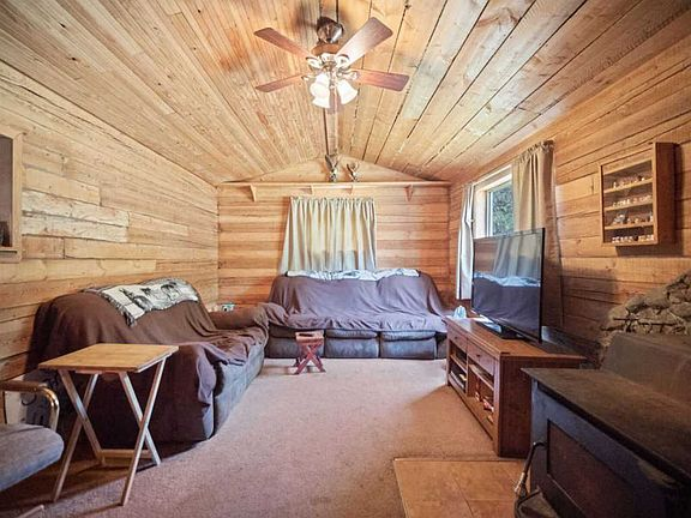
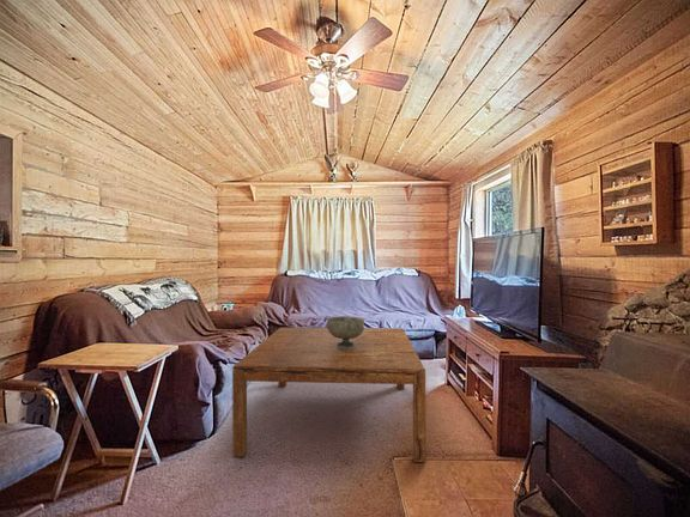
+ coffee table (335, 378)
+ decorative bowl (345, 332)
